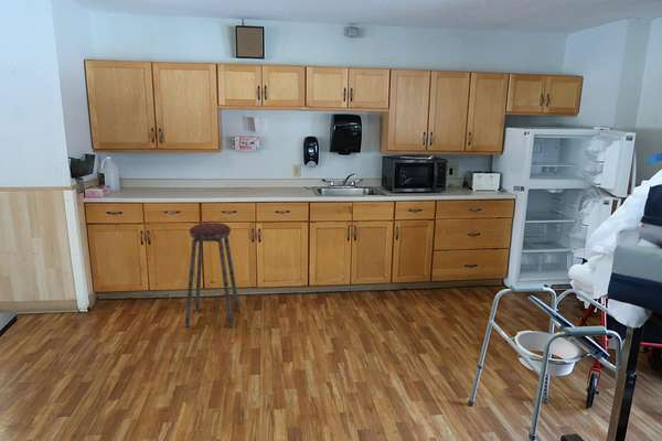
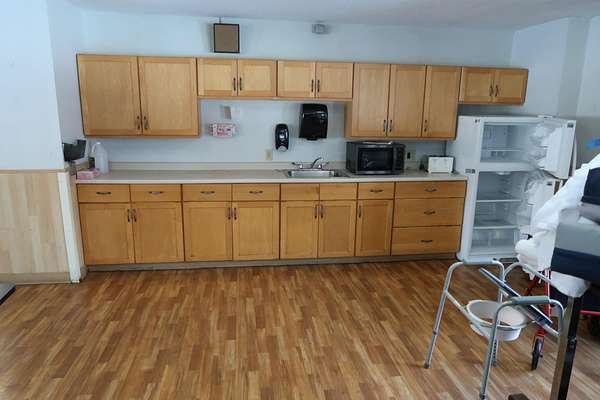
- music stool (222, 272)
